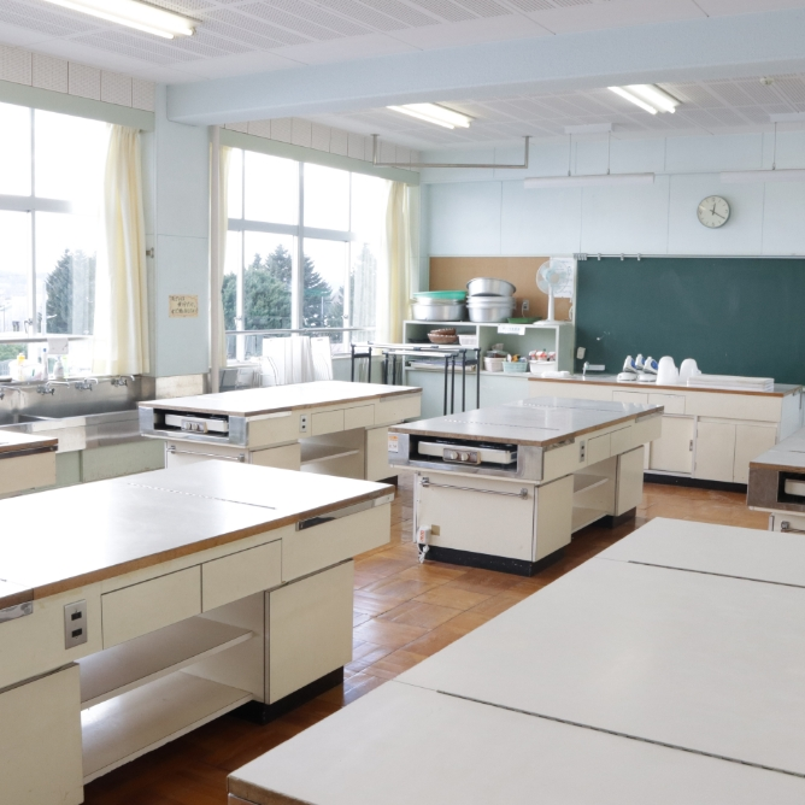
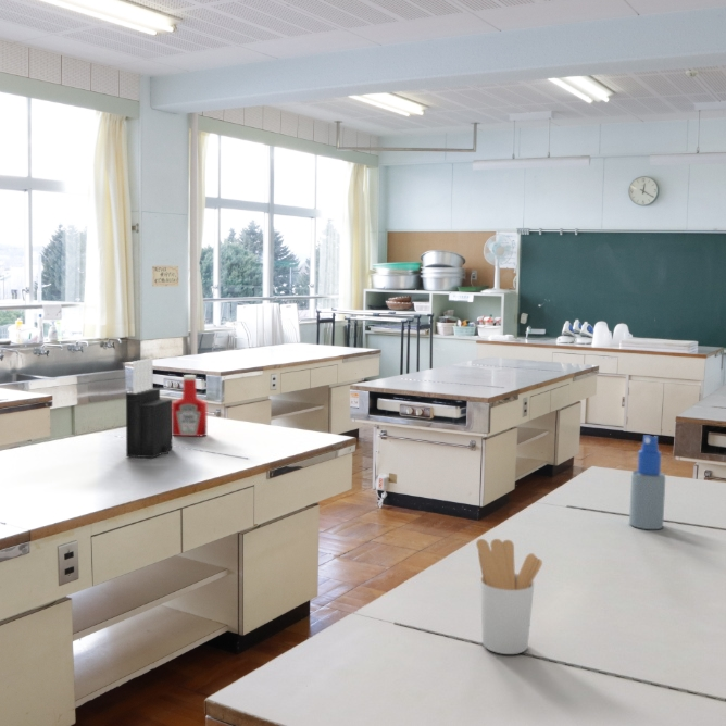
+ spray bottle (648, 480)
+ utensil holder (501, 592)
+ soap bottle (189, 404)
+ knife block (152, 406)
